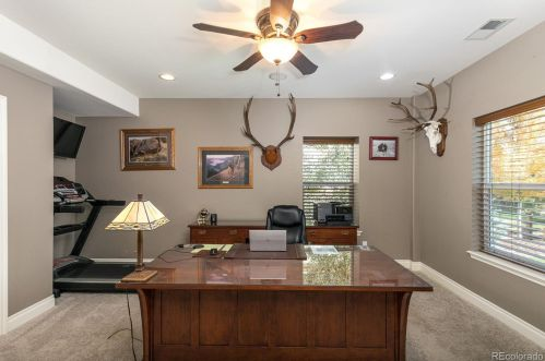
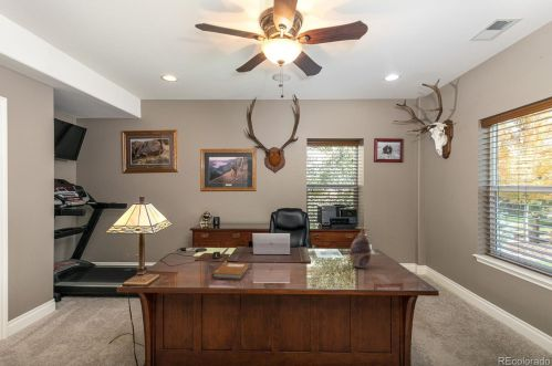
+ vase (360, 247)
+ notebook (231, 270)
